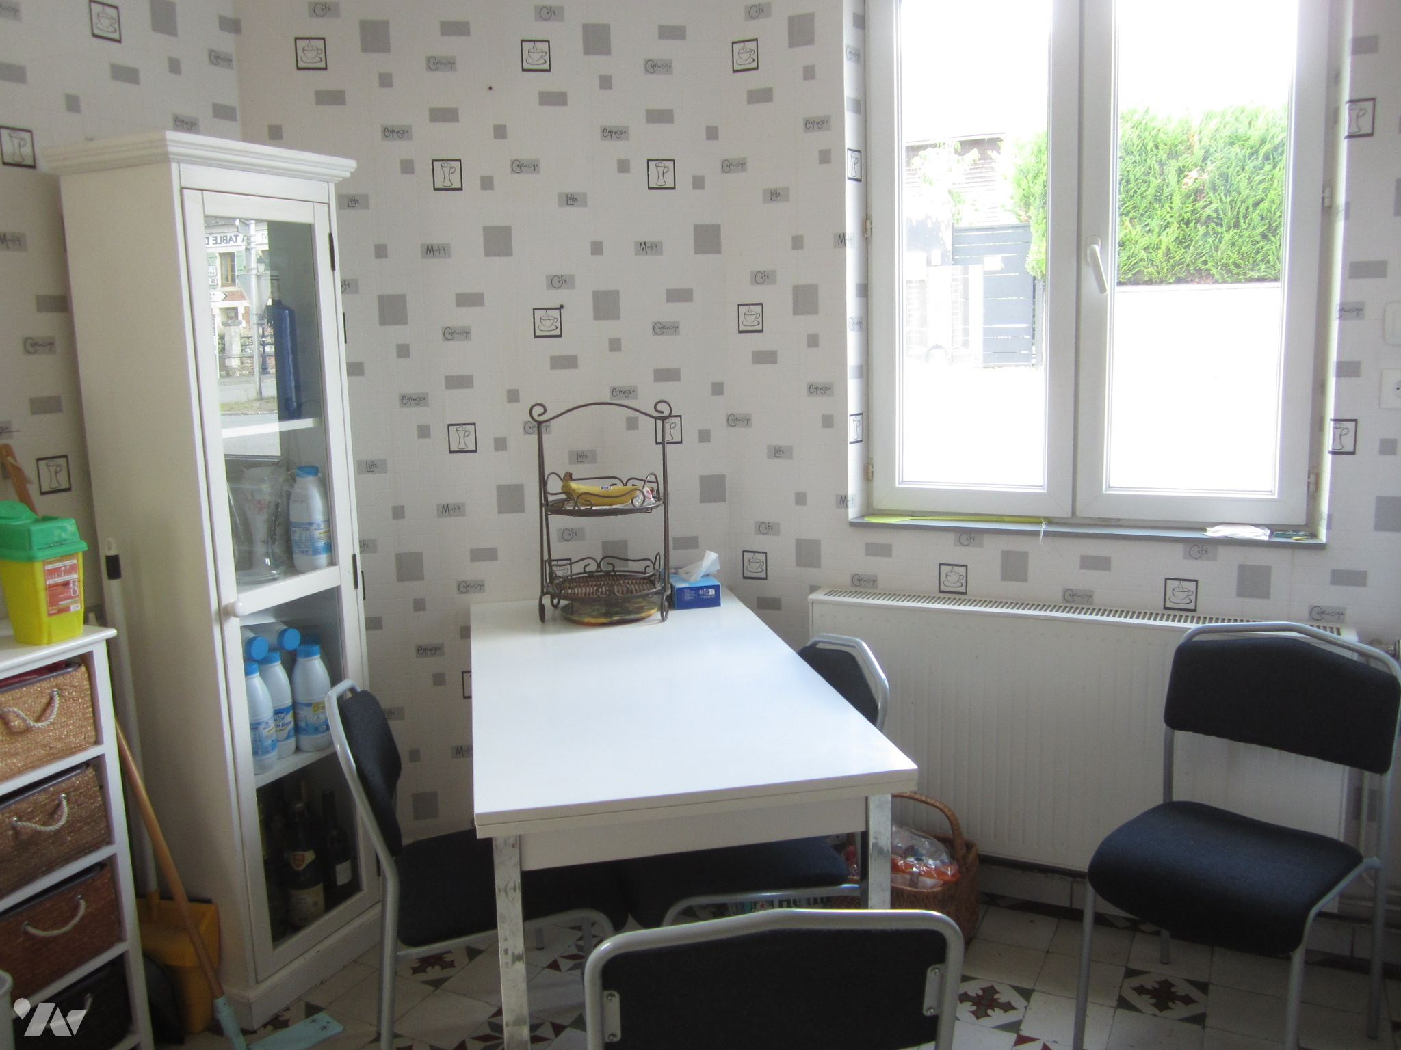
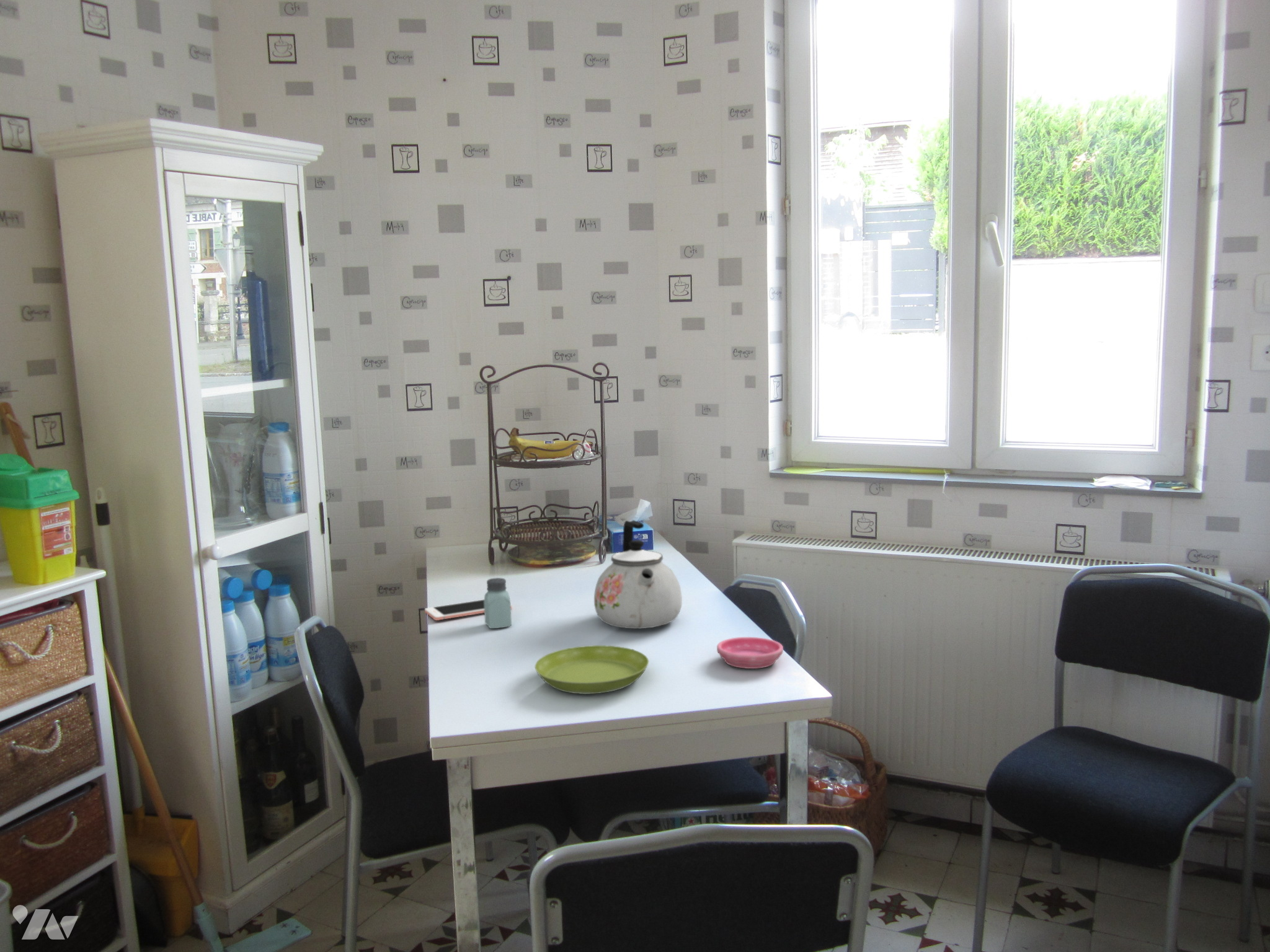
+ cell phone (468, 609)
+ saltshaker (497, 602)
+ saucer (592, 671)
+ saucer (750, 653)
+ kettle (637, 572)
